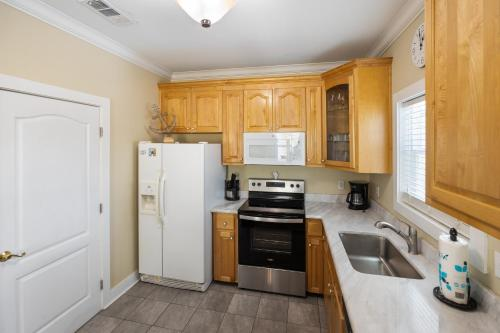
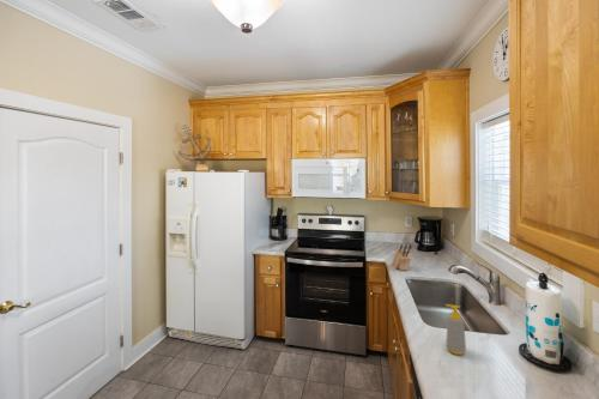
+ knife block (401, 254)
+ soap bottle (455, 328)
